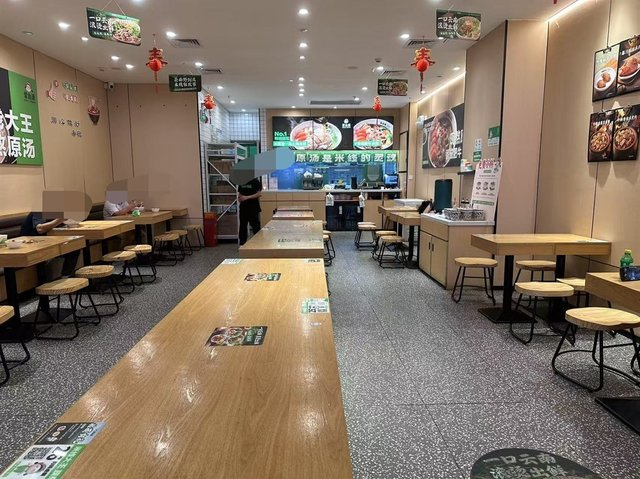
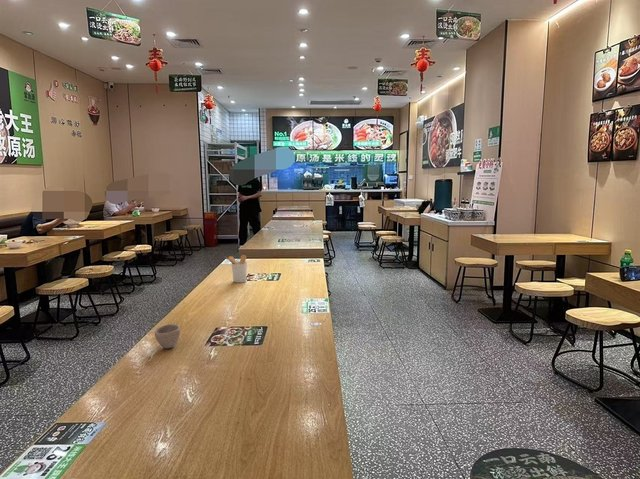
+ utensil holder (236, 268)
+ cup (168, 336)
